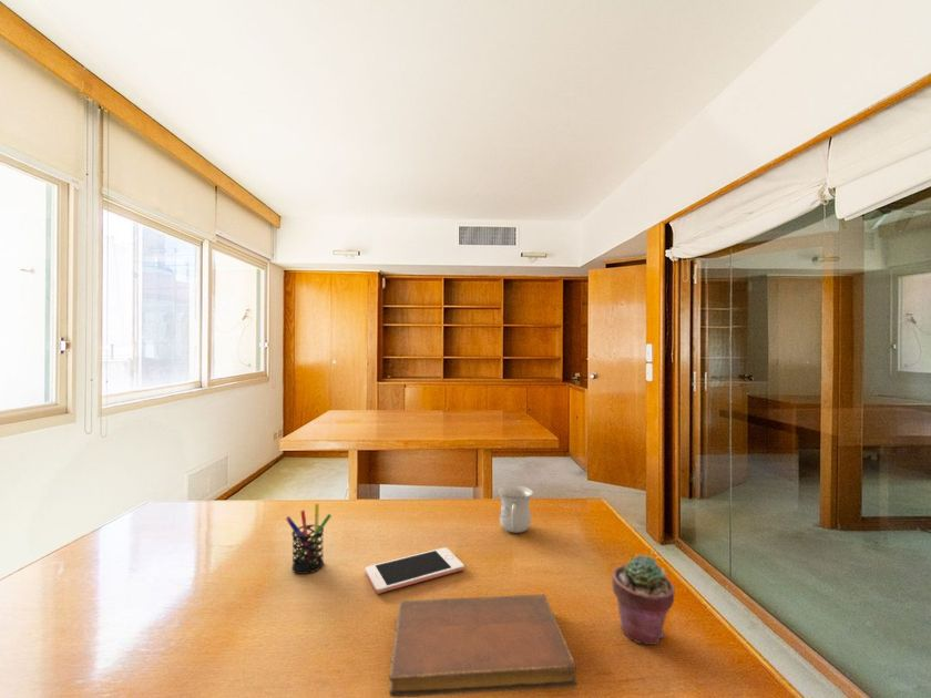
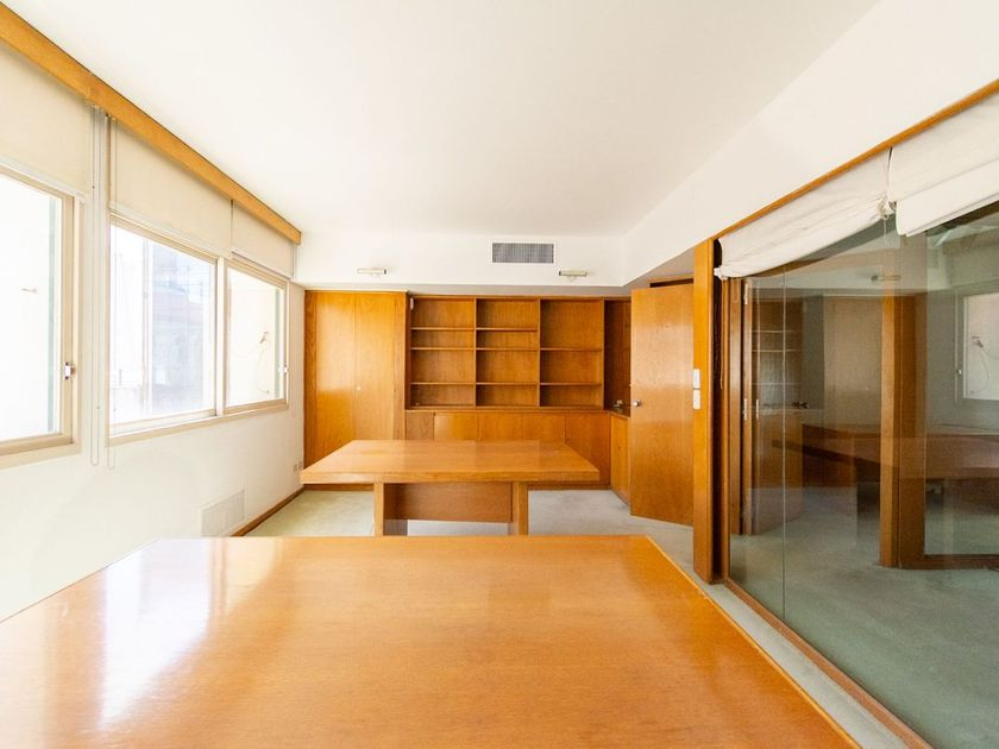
- potted succulent (642, 594)
- mug (514, 512)
- notebook (478, 637)
- pen holder (310, 535)
- cell phone (415, 568)
